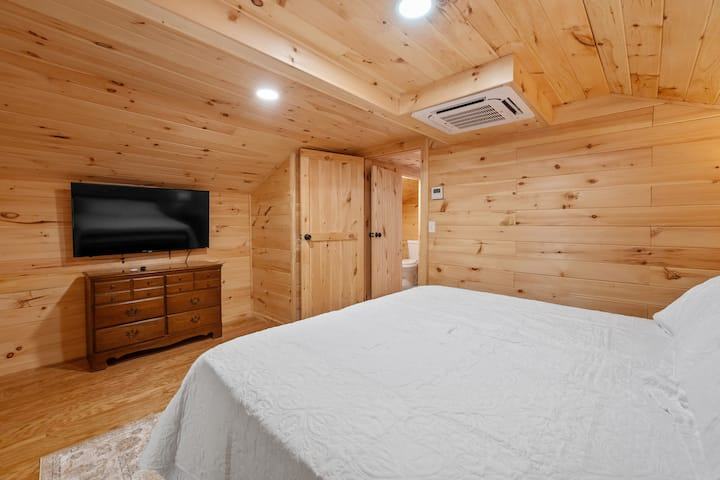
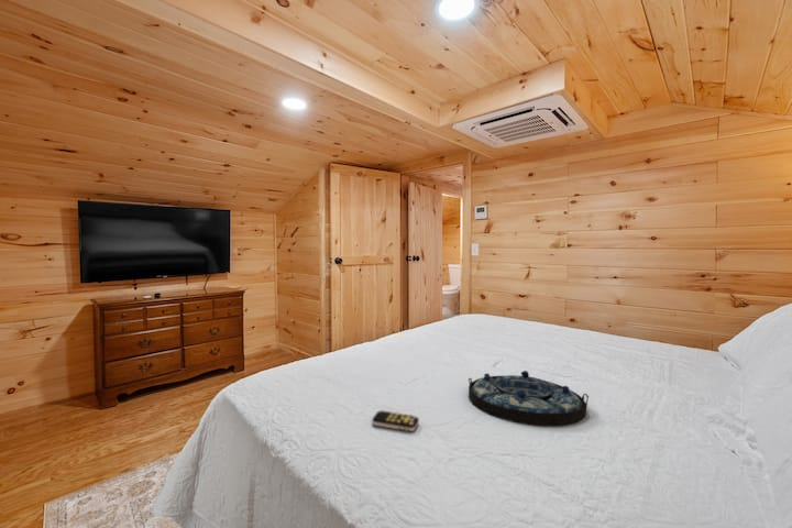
+ remote control (395, 420)
+ serving tray (524, 392)
